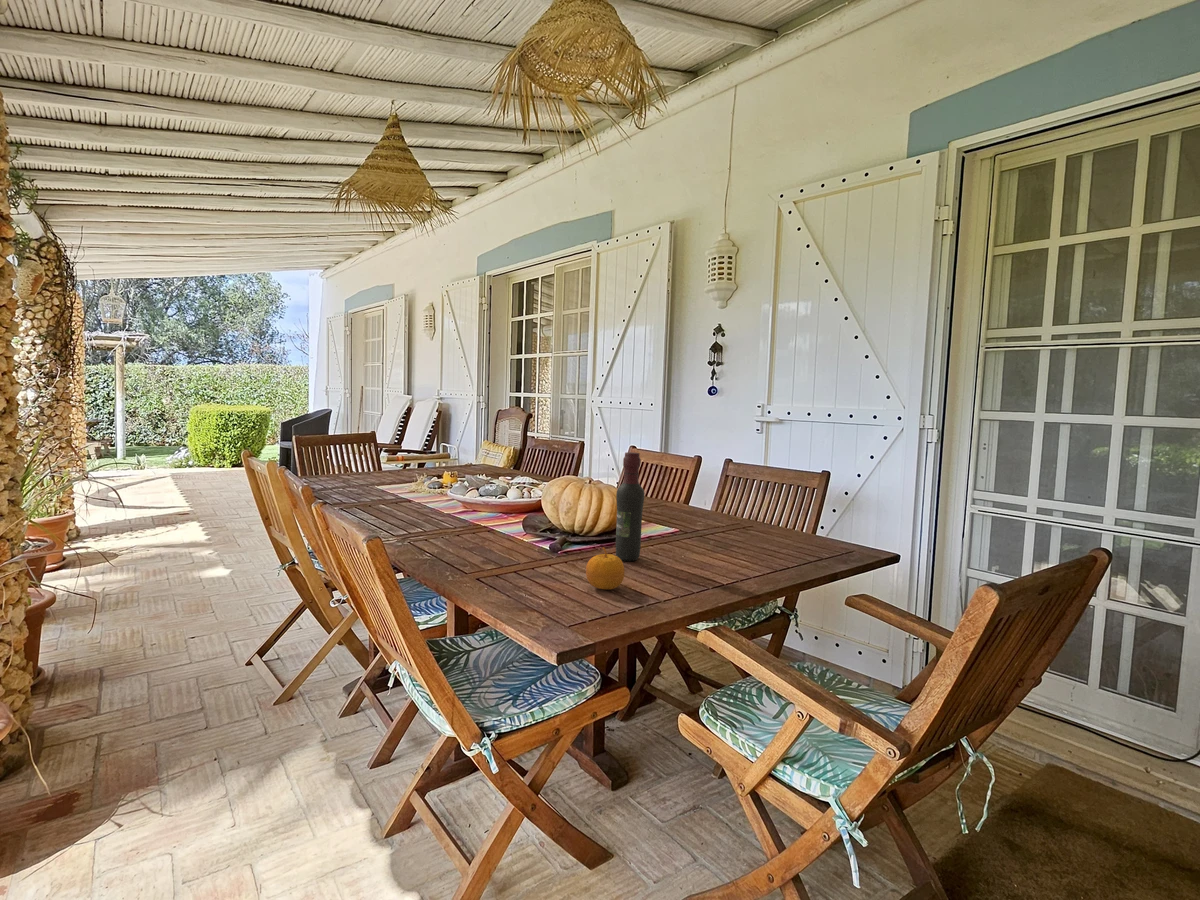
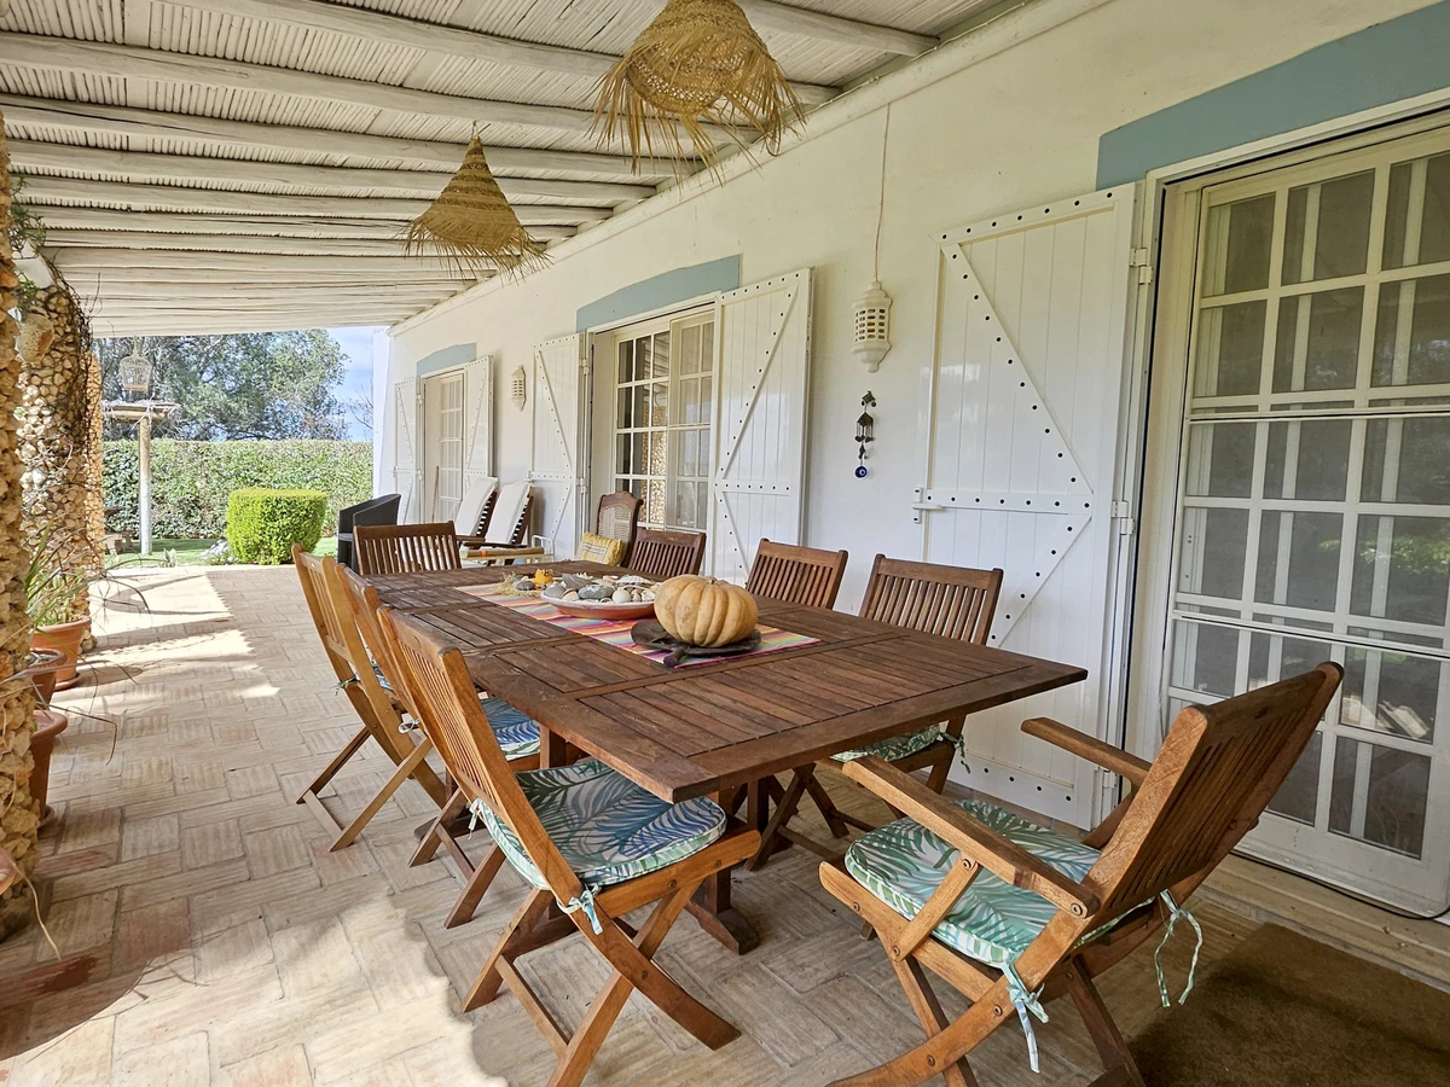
- wine bottle (629, 506)
- fruit (605, 567)
